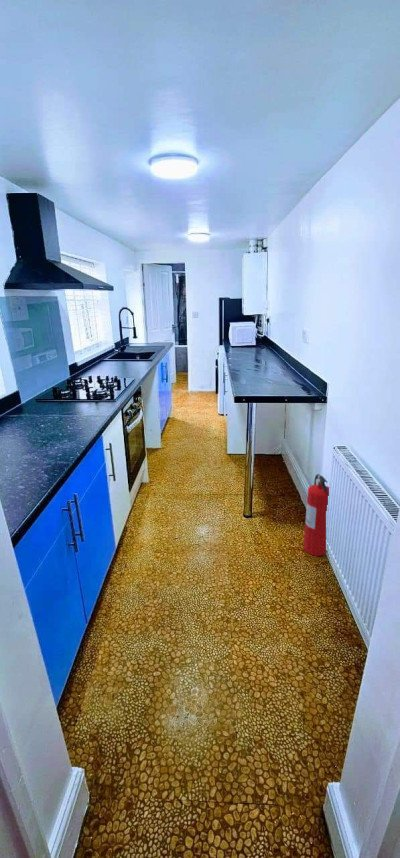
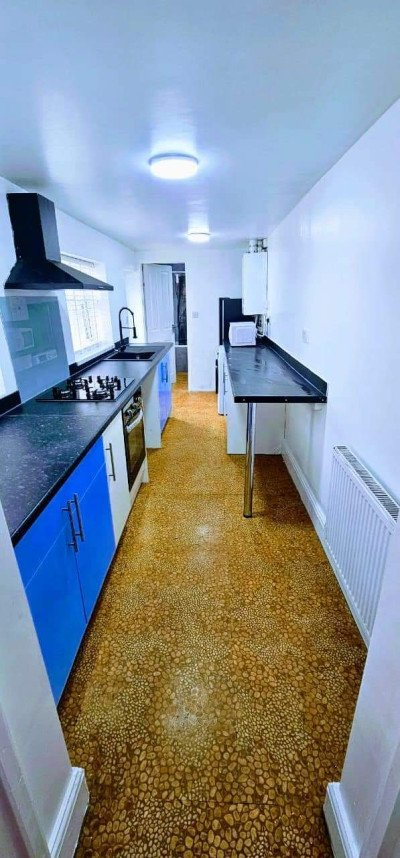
- fire extinguisher (318, 512)
